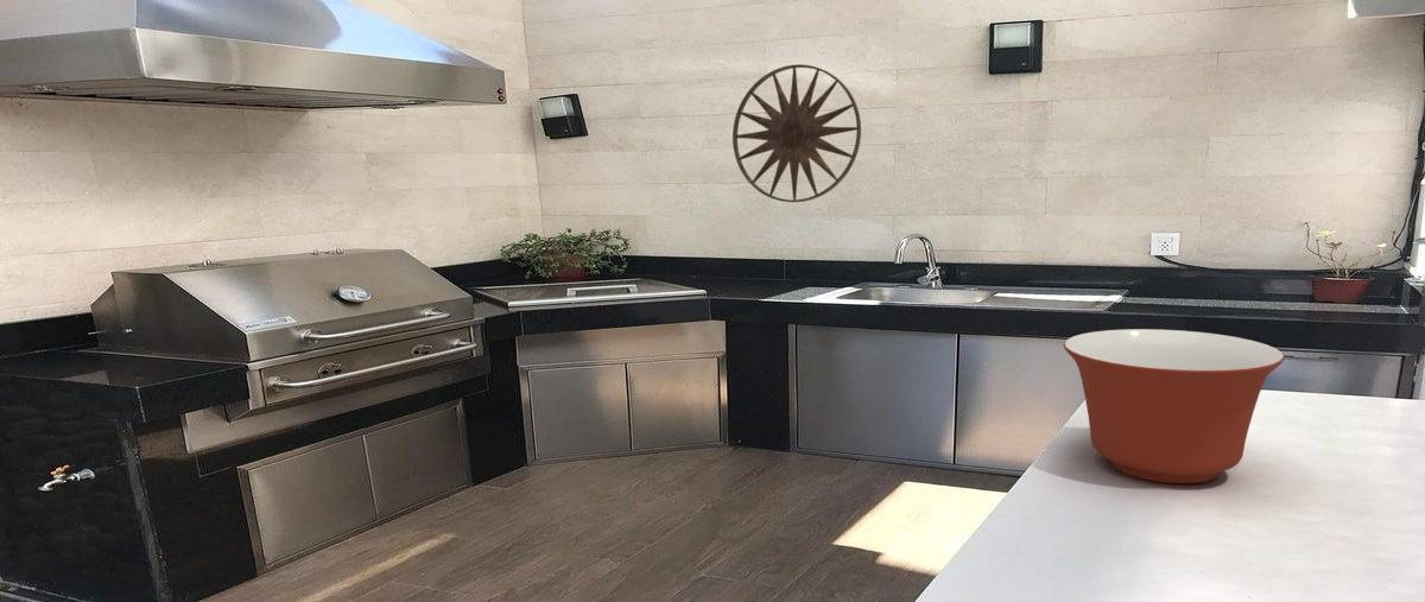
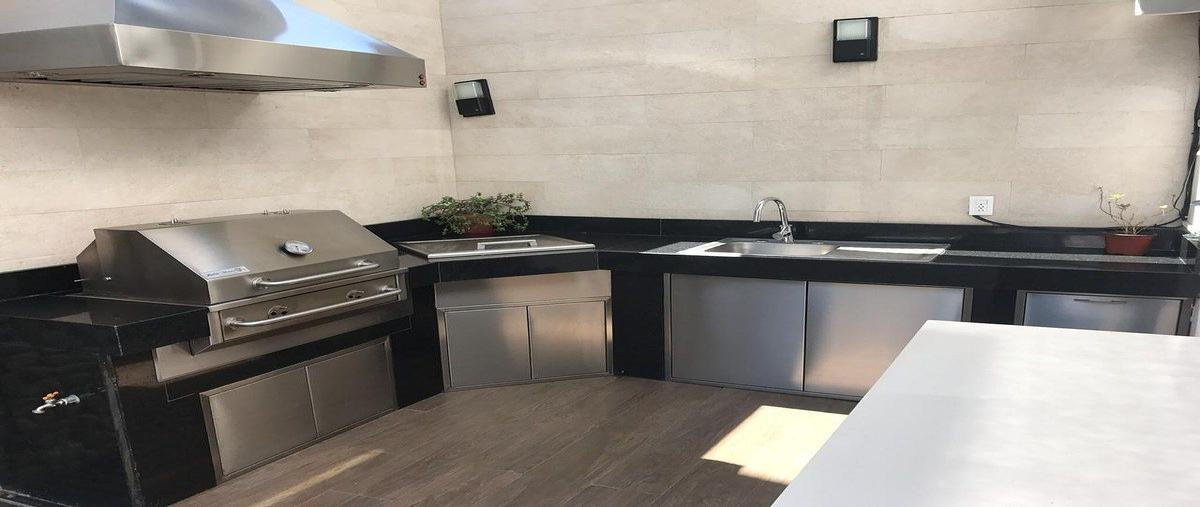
- mixing bowl (1165, 407)
- wall art (794, 134)
